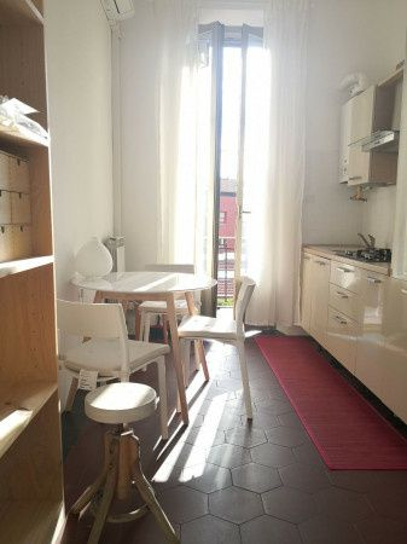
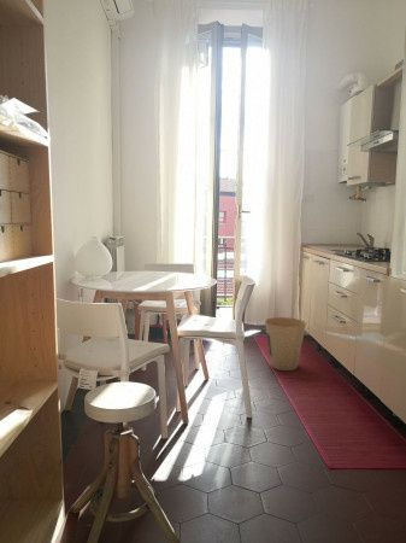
+ trash can (284, 344)
